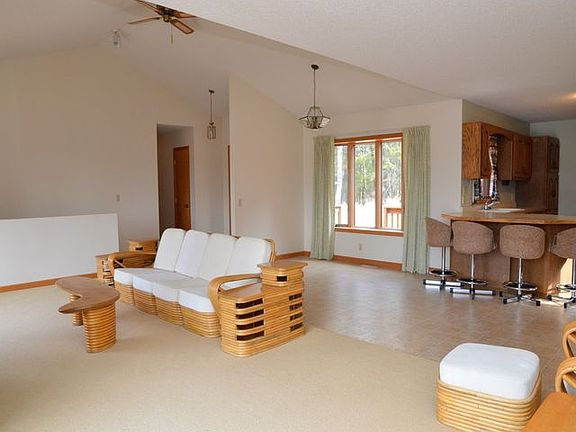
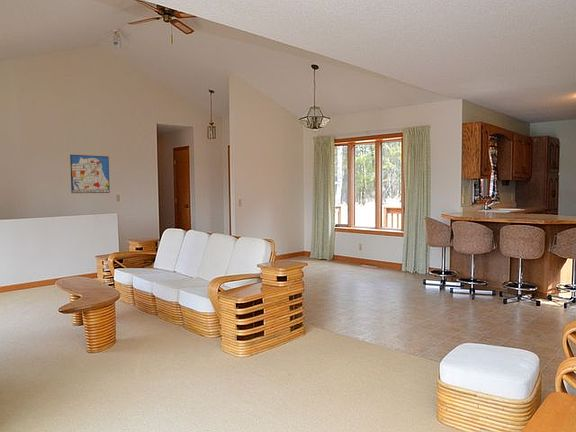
+ wall art (90, 174)
